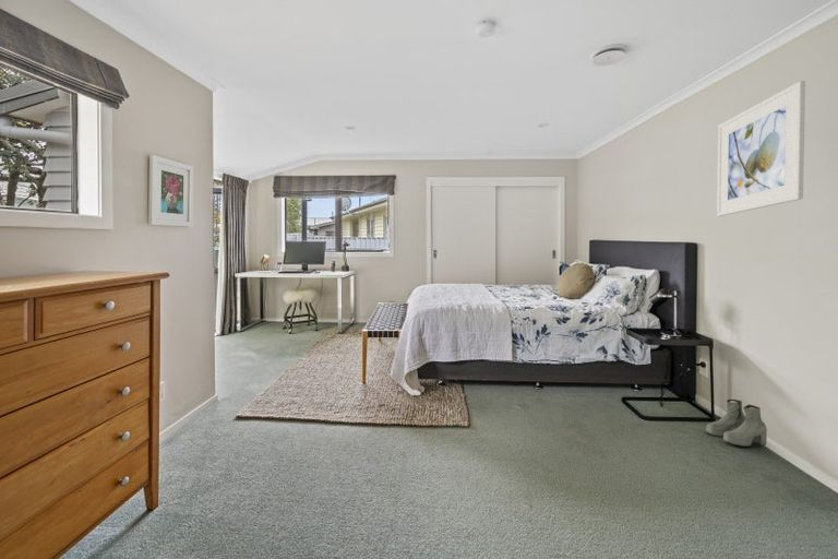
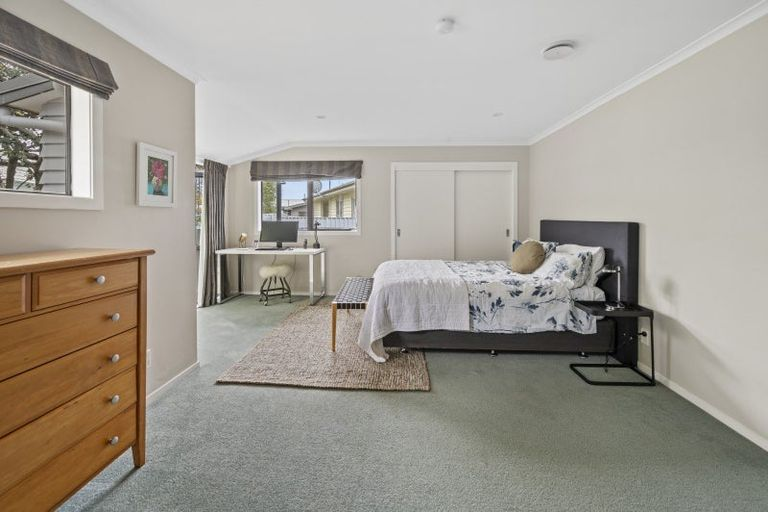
- boots (735, 420)
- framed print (755, 157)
